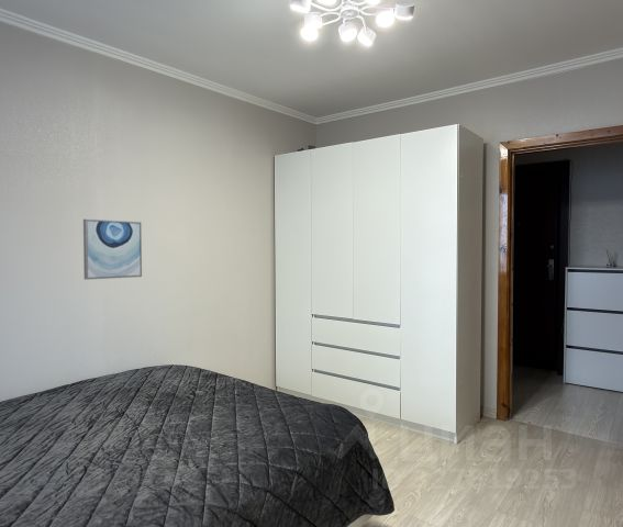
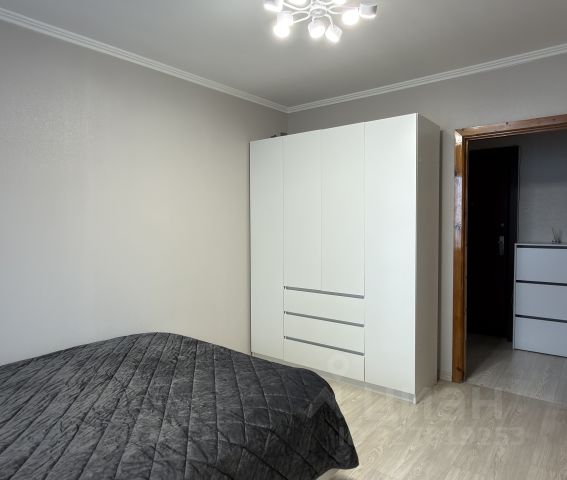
- wall art (113, 249)
